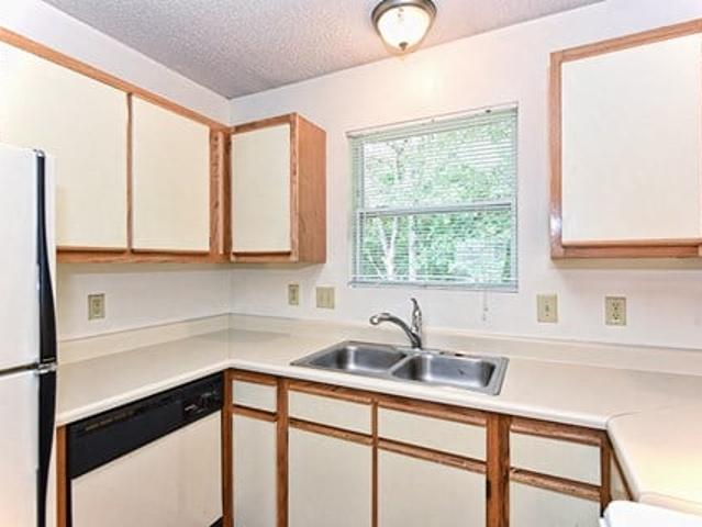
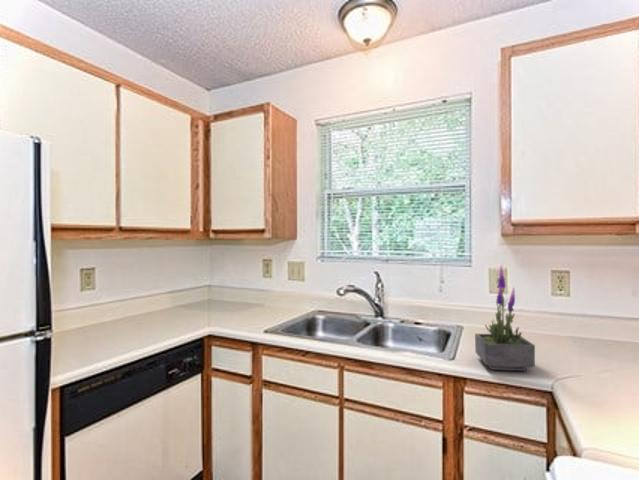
+ potted plant (502, 314)
